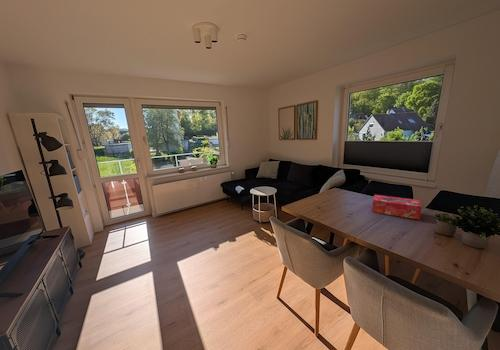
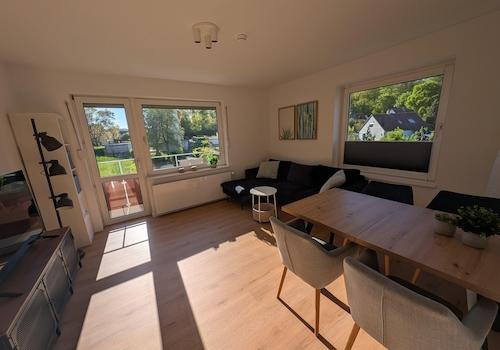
- tissue box (395, 206)
